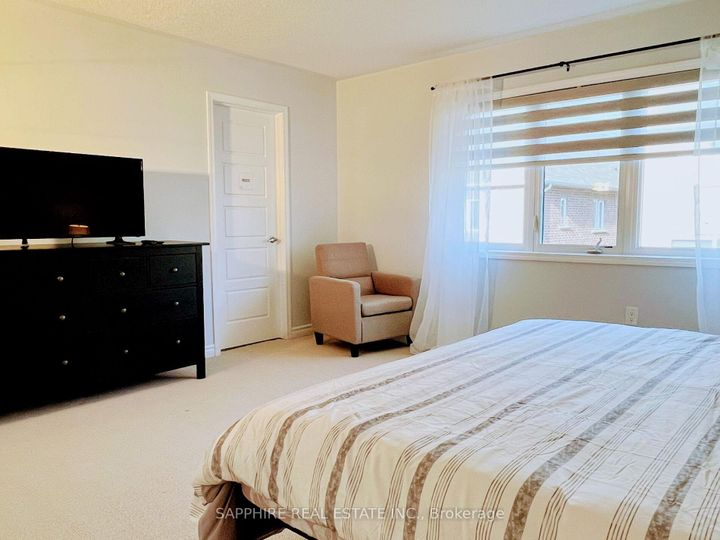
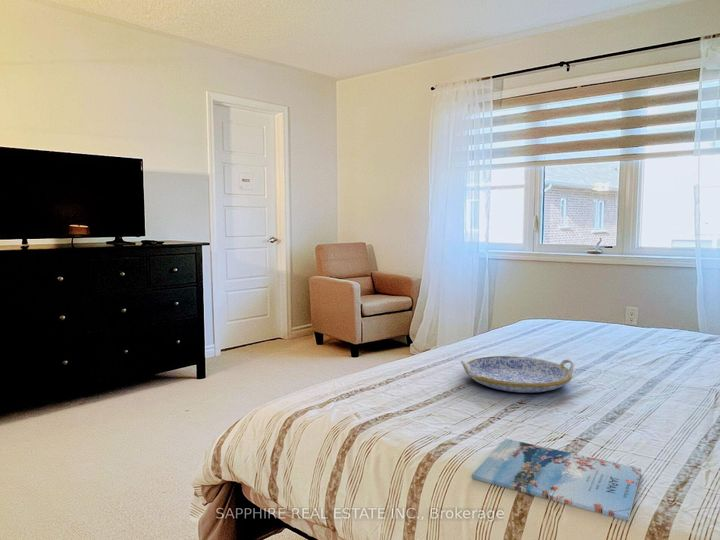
+ serving tray (516, 371)
+ magazine (557, 473)
